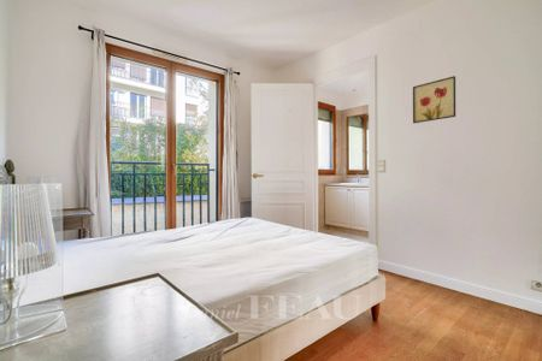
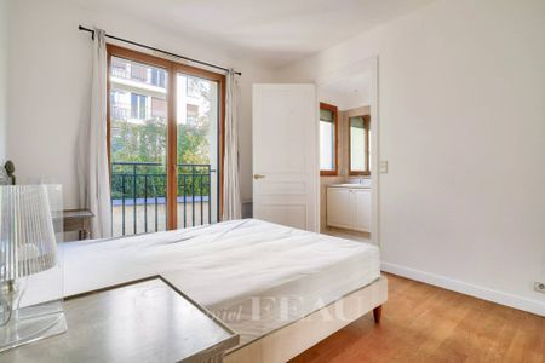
- wall art (432, 101)
